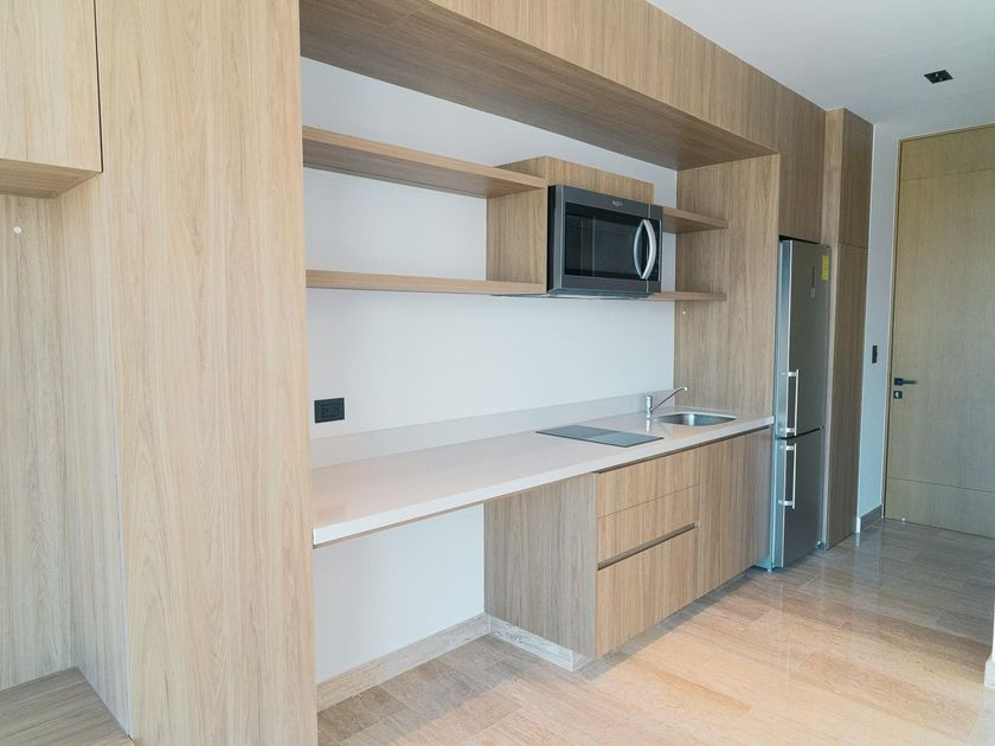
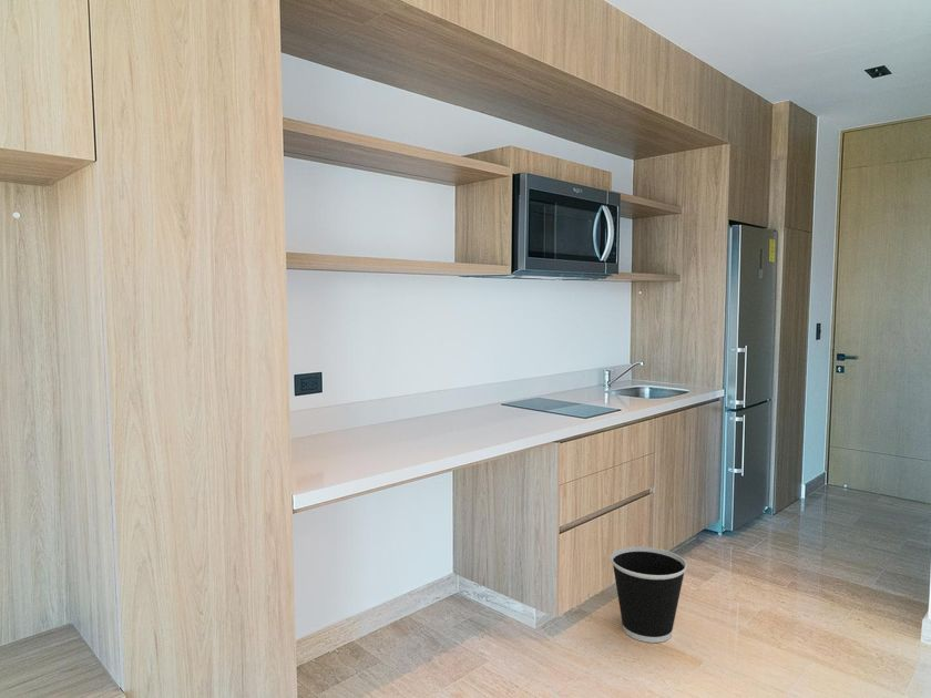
+ wastebasket (647, 595)
